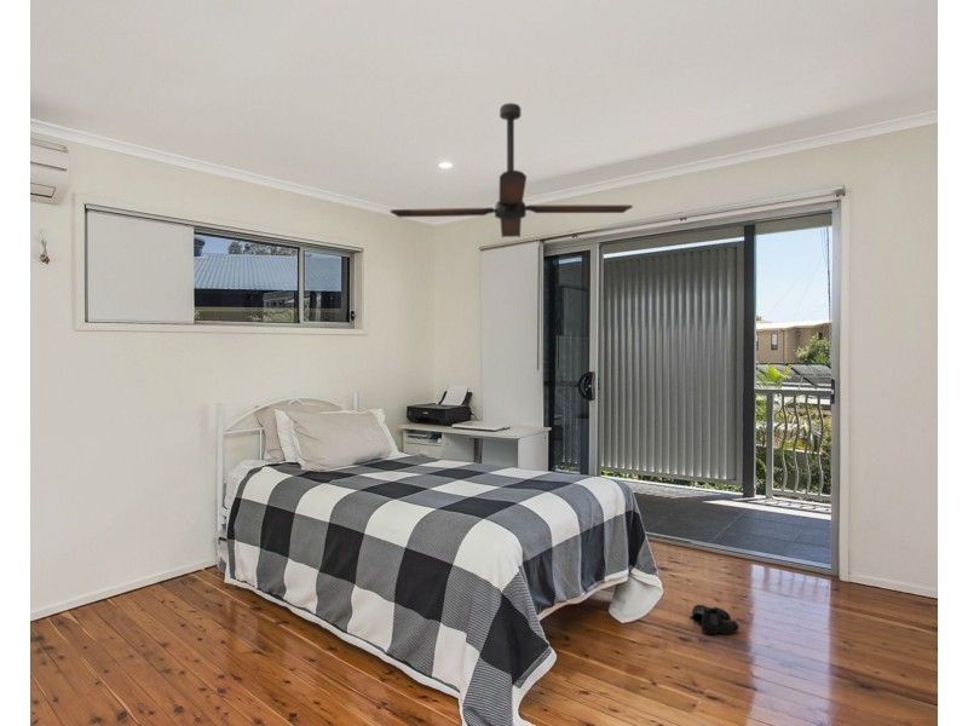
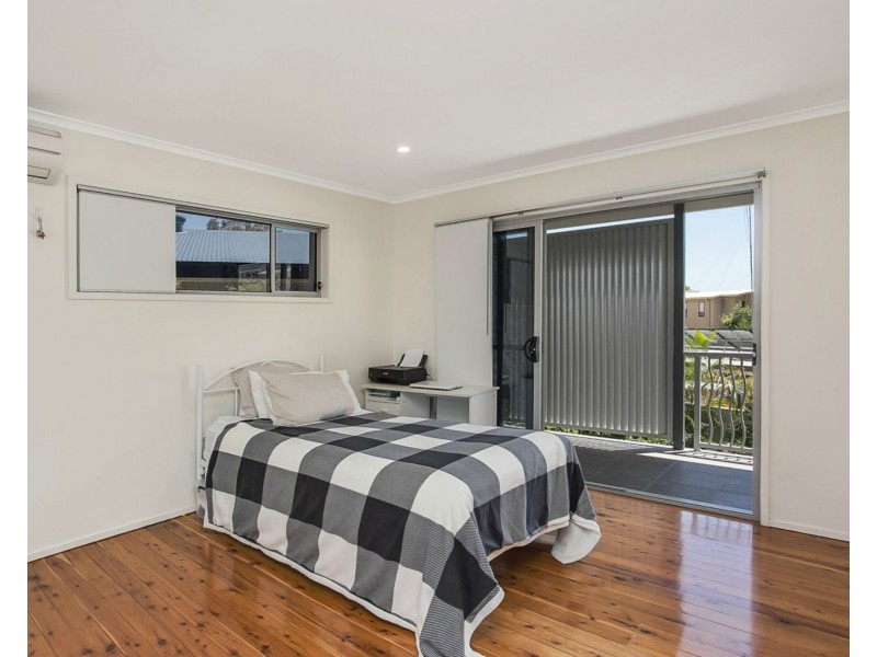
- ceiling fan (509, 163)
- boots (710, 612)
